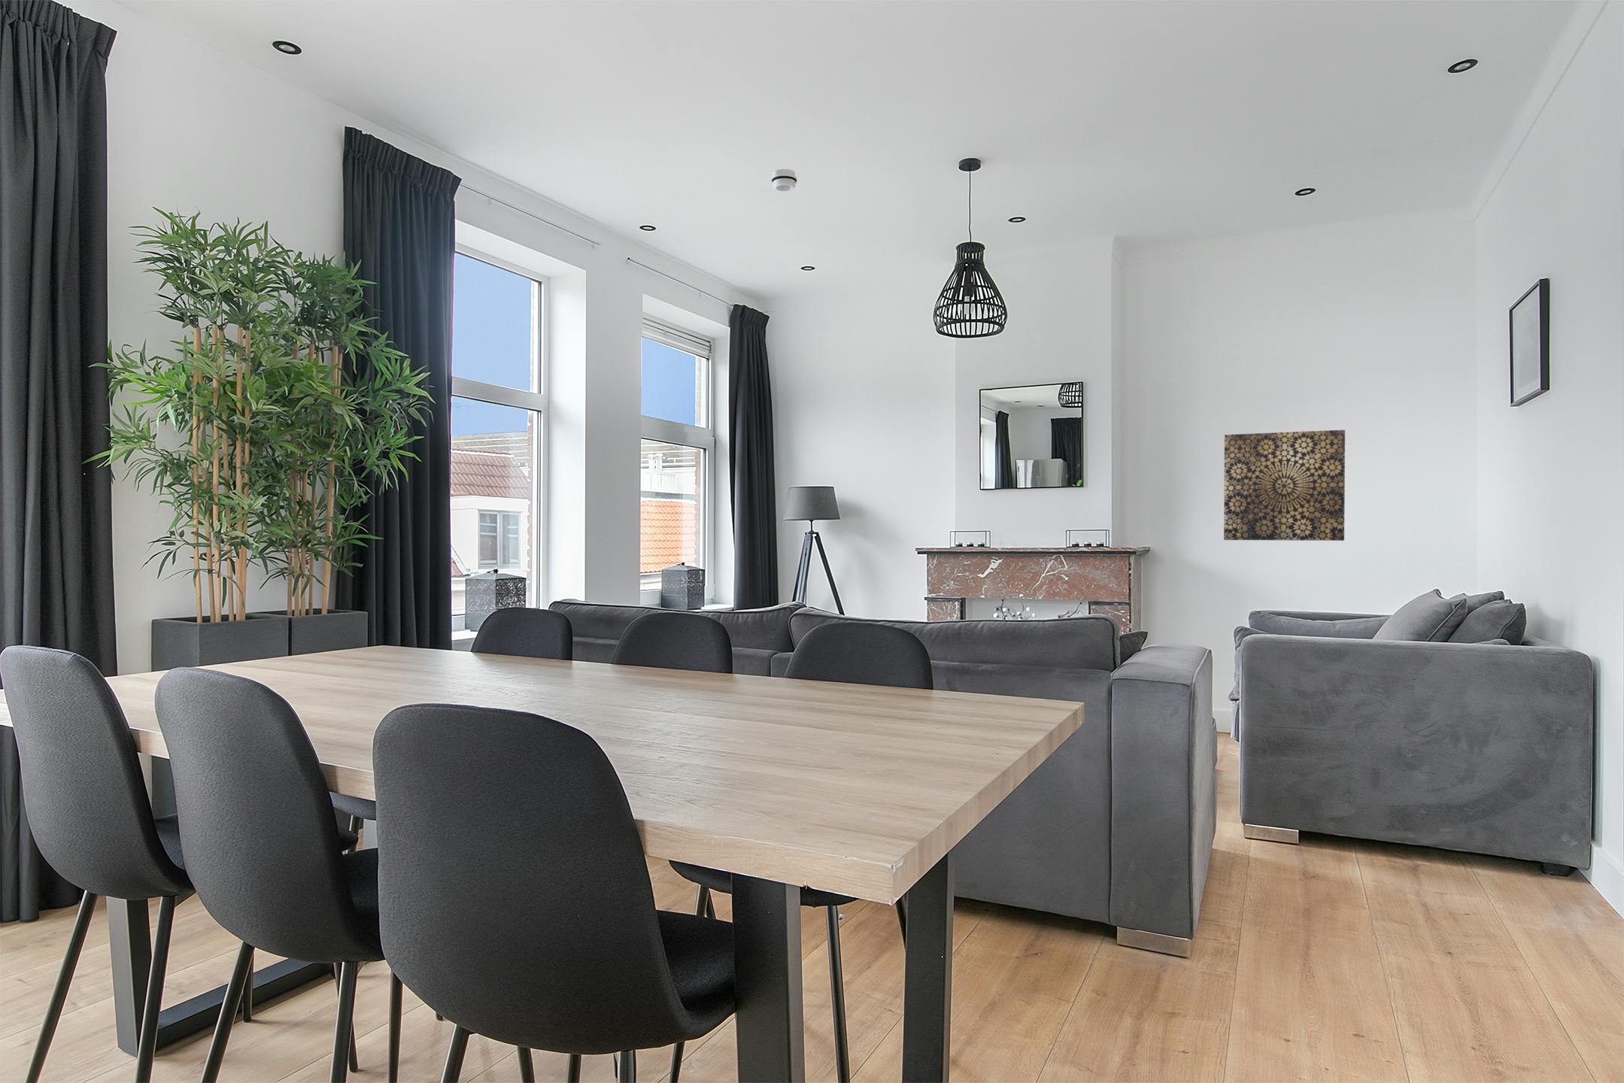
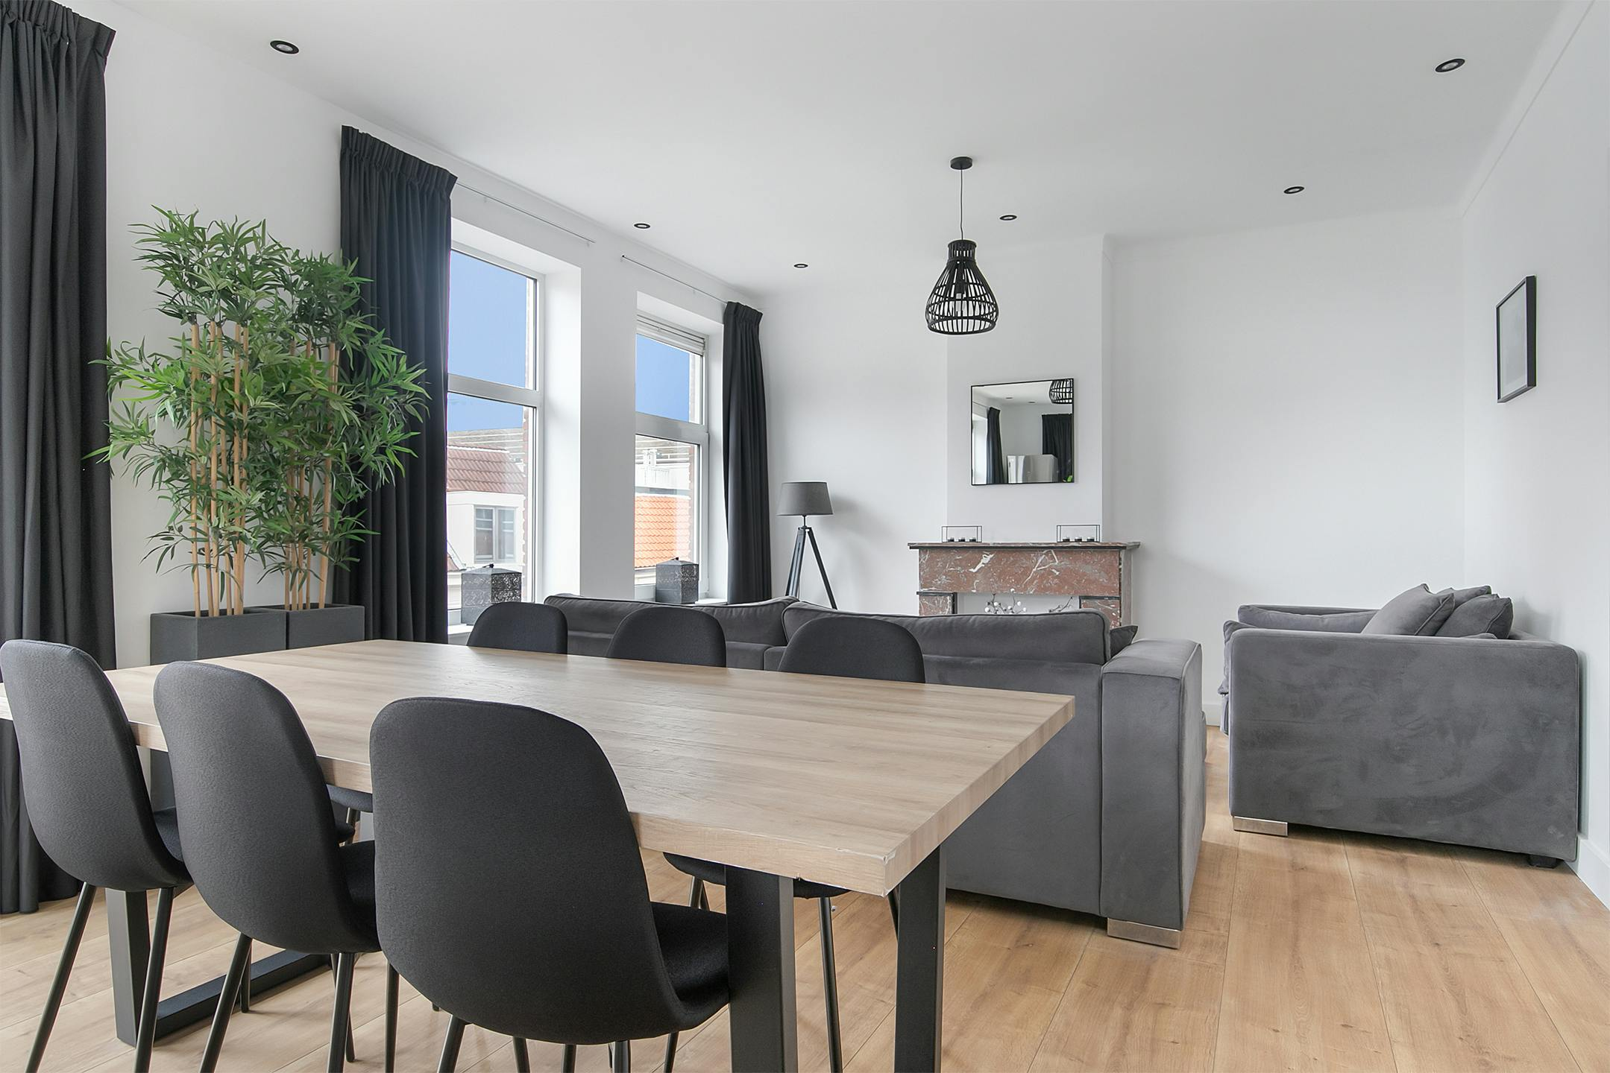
- wall art (1282, 486)
- smoke detector (784, 180)
